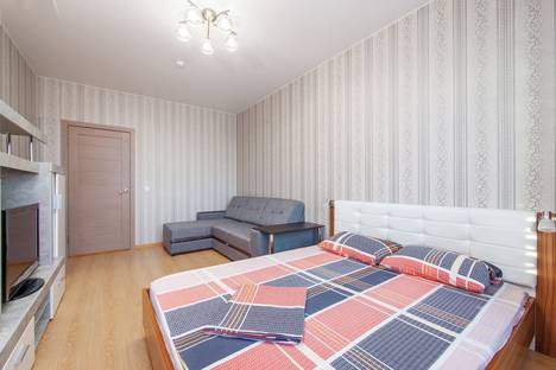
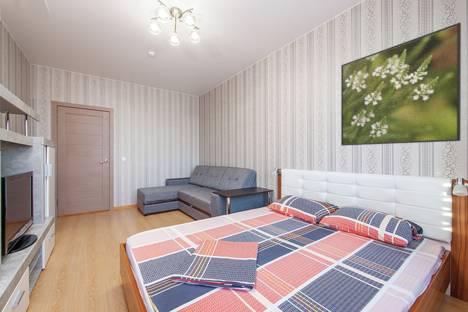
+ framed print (389, 95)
